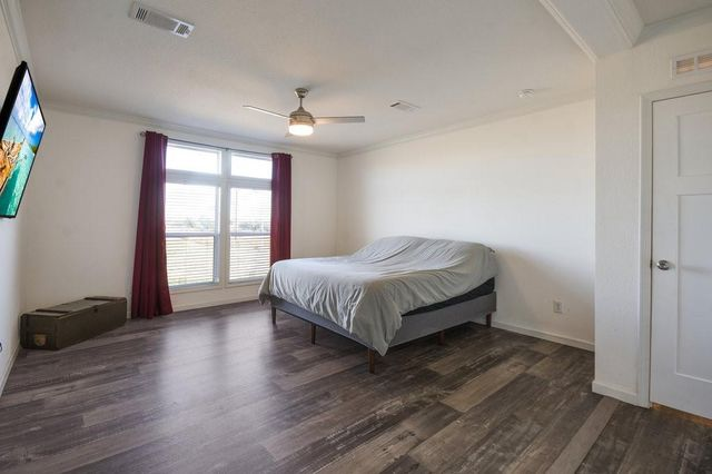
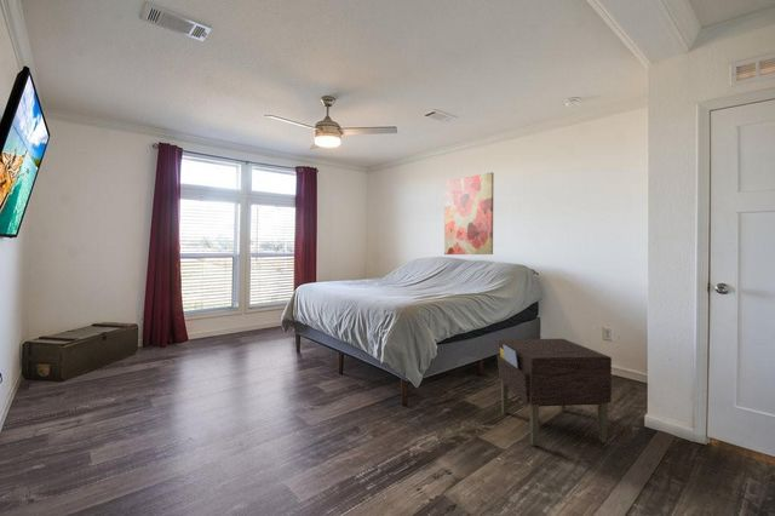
+ wall art (467, 216)
+ nightstand (546, 386)
